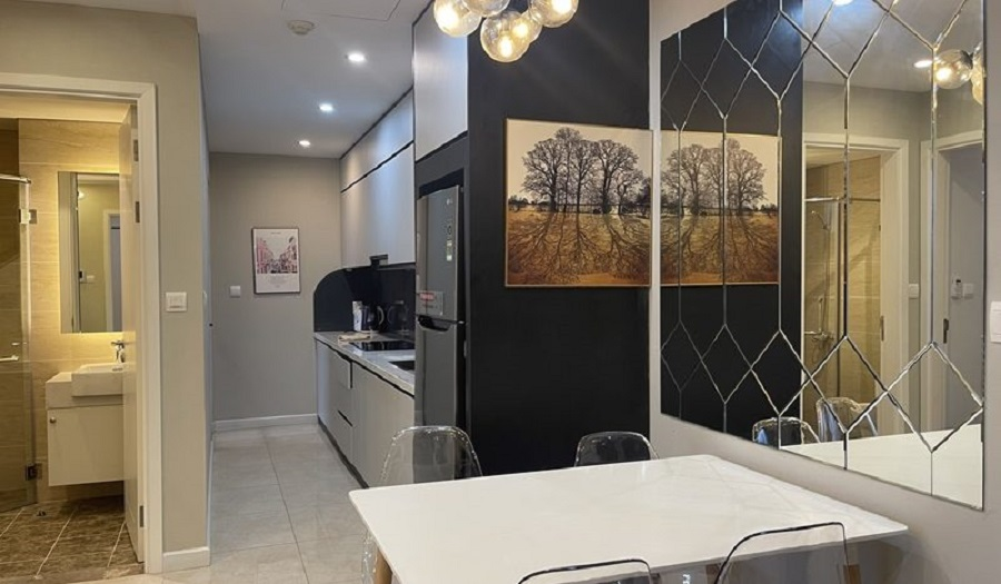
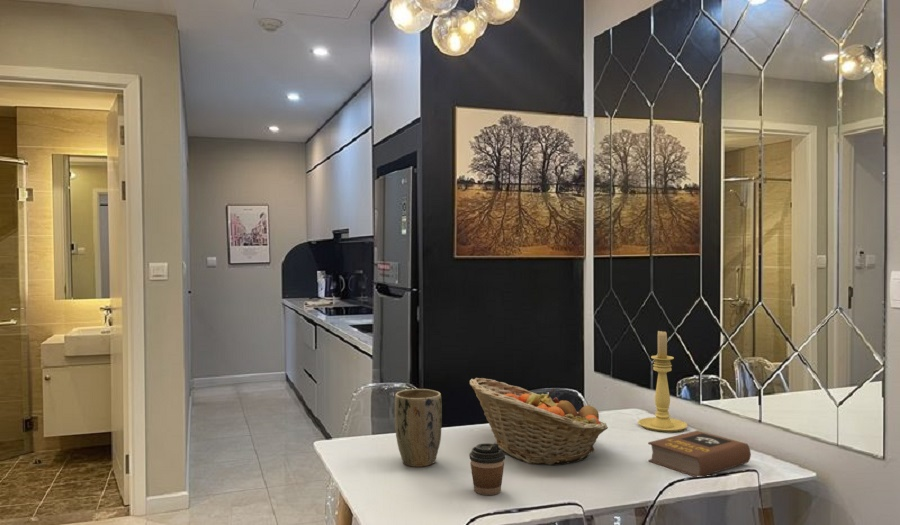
+ candle holder (662, 377)
+ fruit basket (535, 415)
+ plant pot (418, 427)
+ book (701, 452)
+ coffee cup (487, 466)
